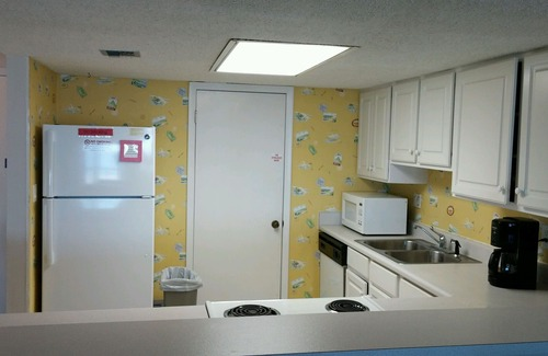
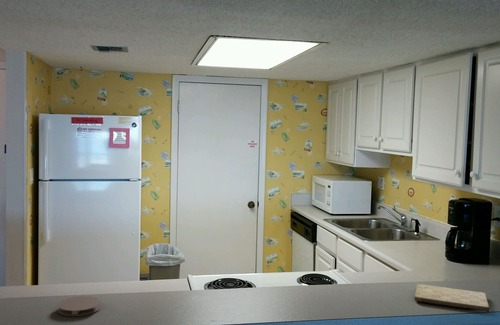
+ cutting board (450, 296)
+ coaster (79, 305)
